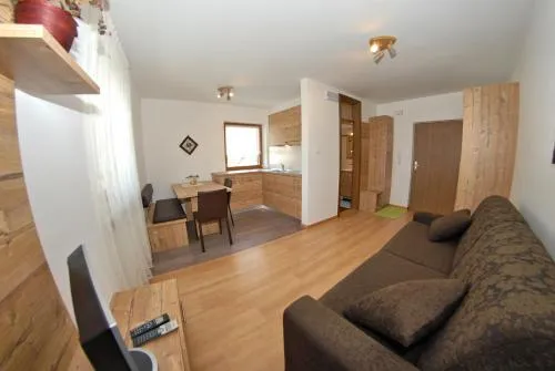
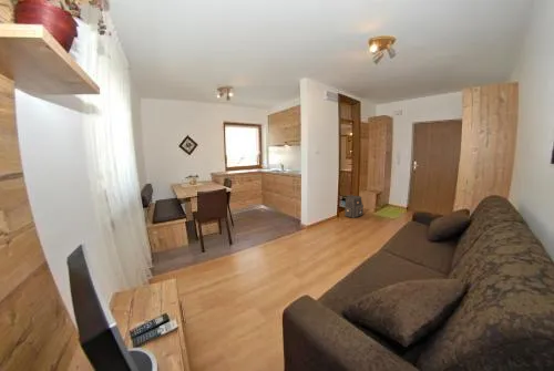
+ backpack (353, 205)
